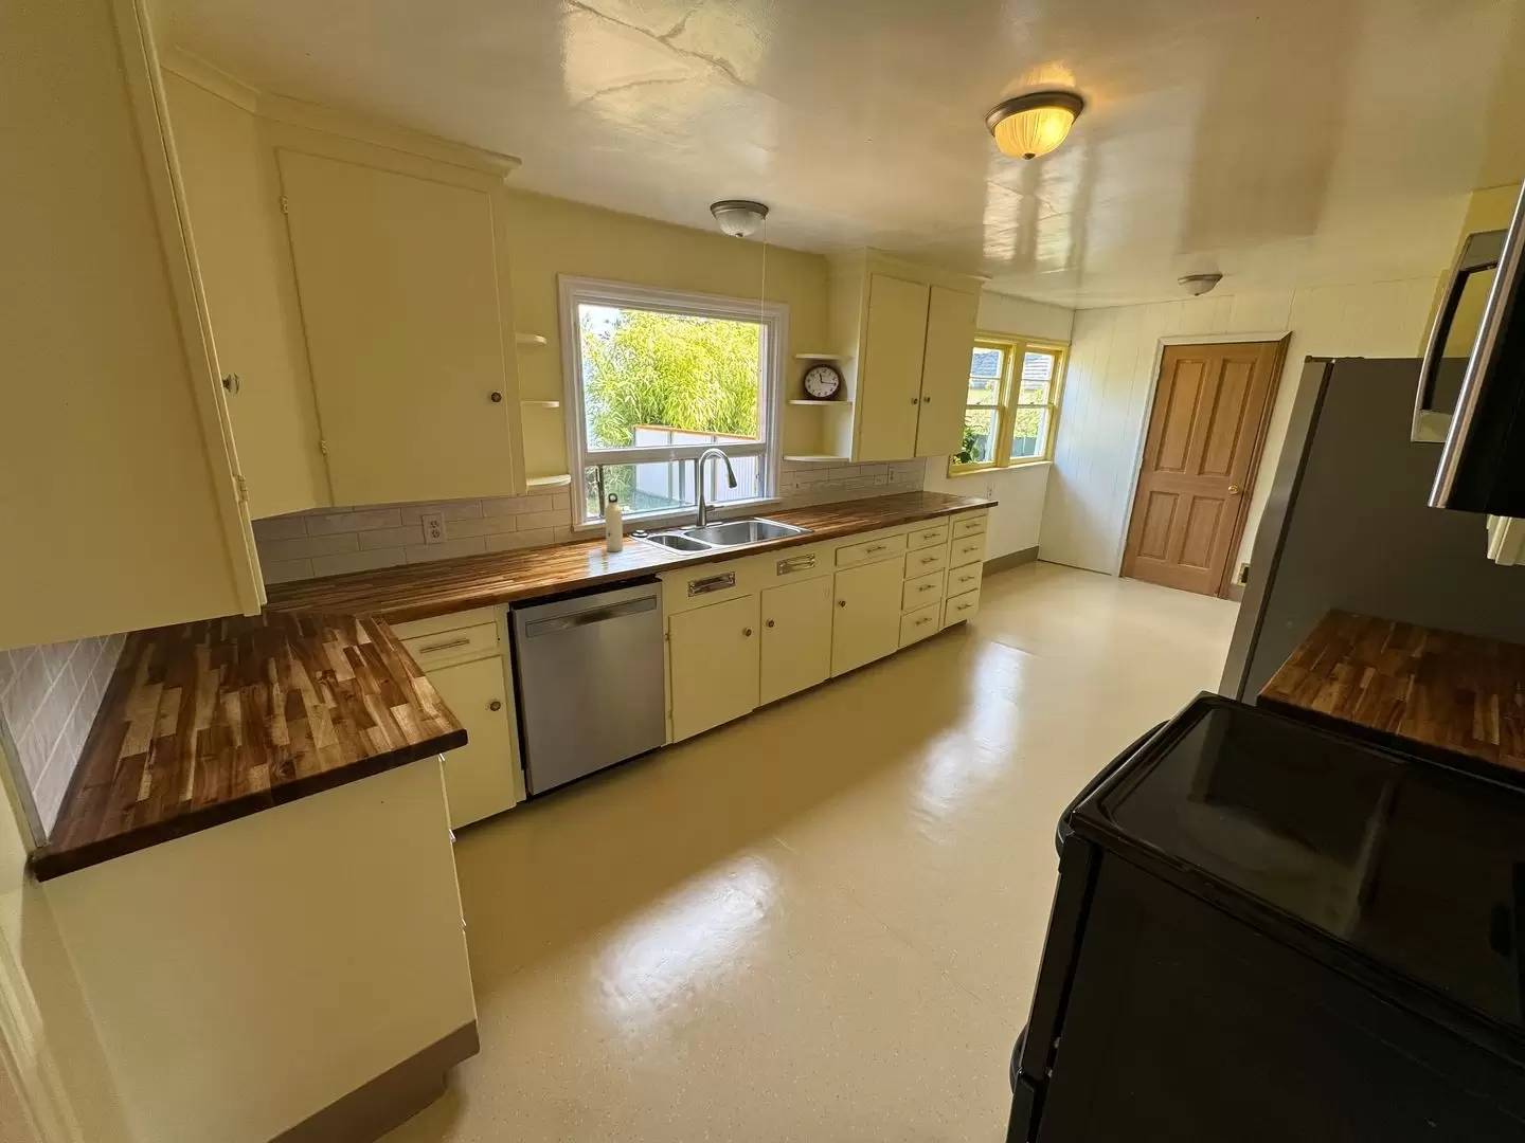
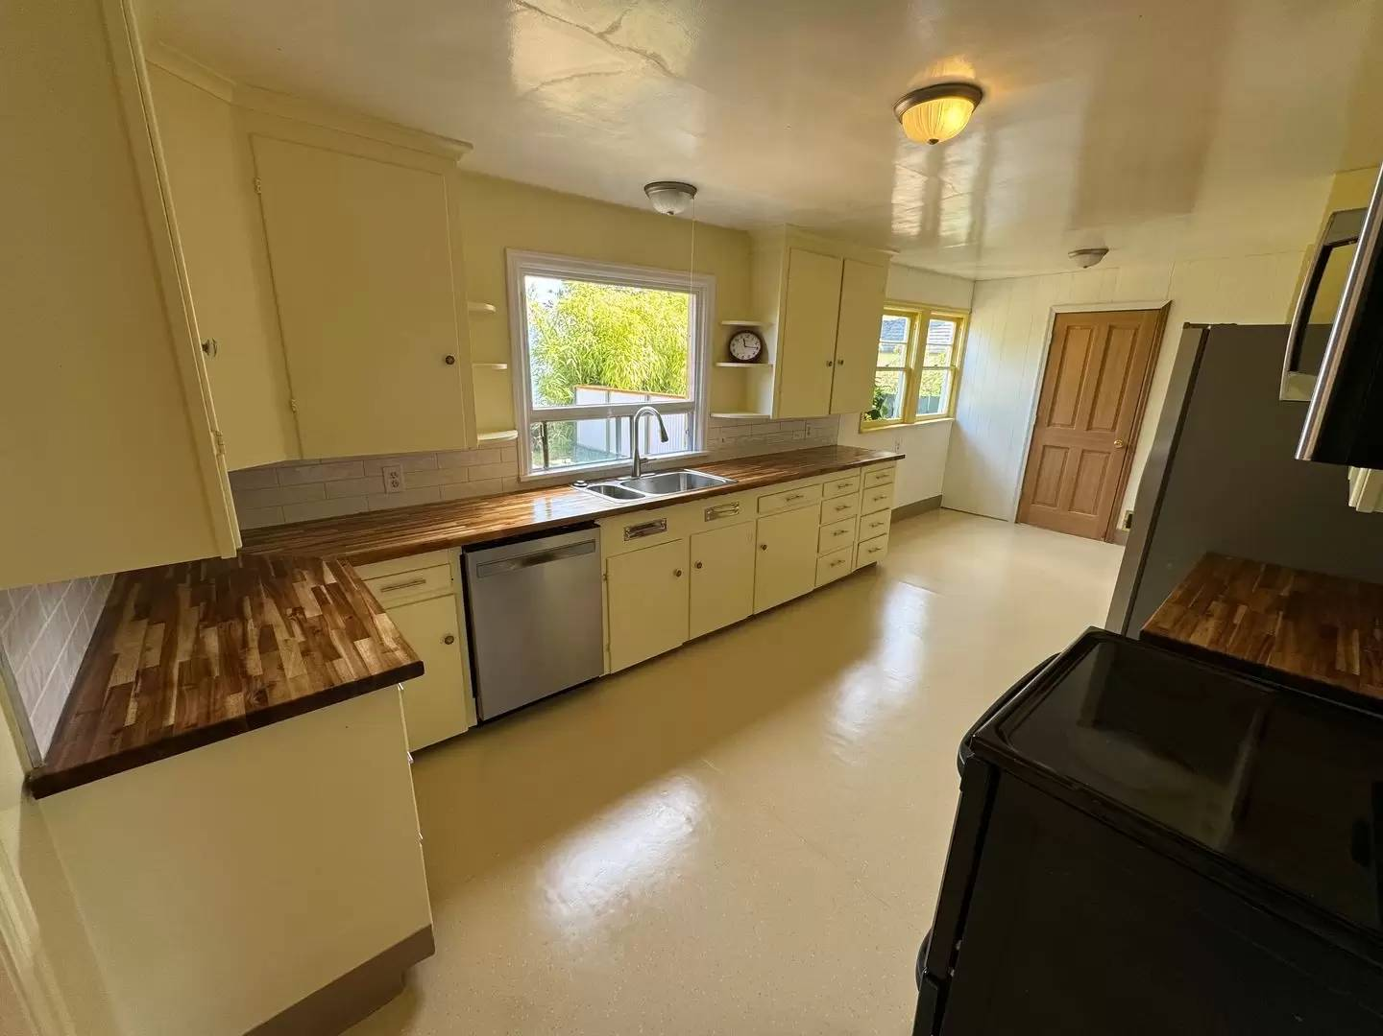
- water bottle (614, 522)
